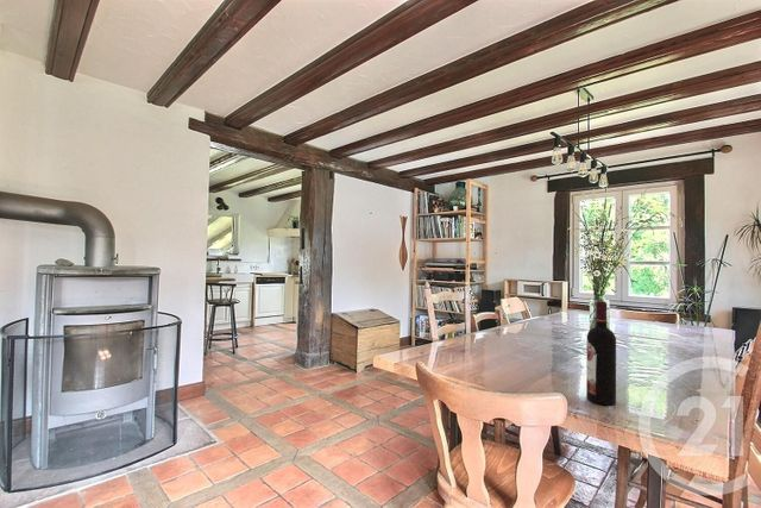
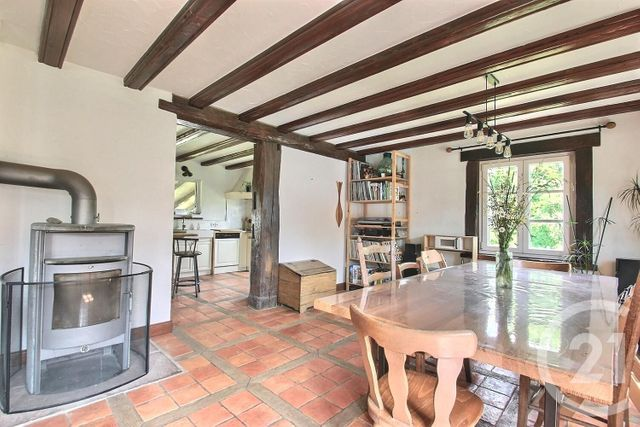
- wine bottle (600, 350)
